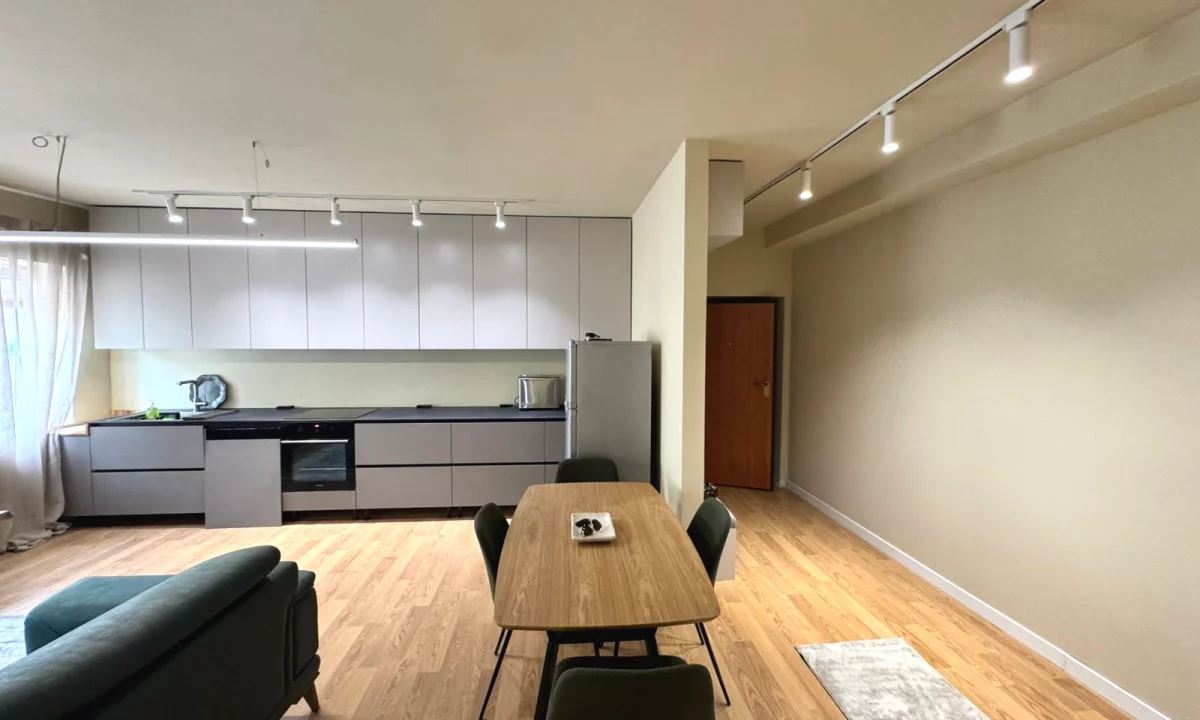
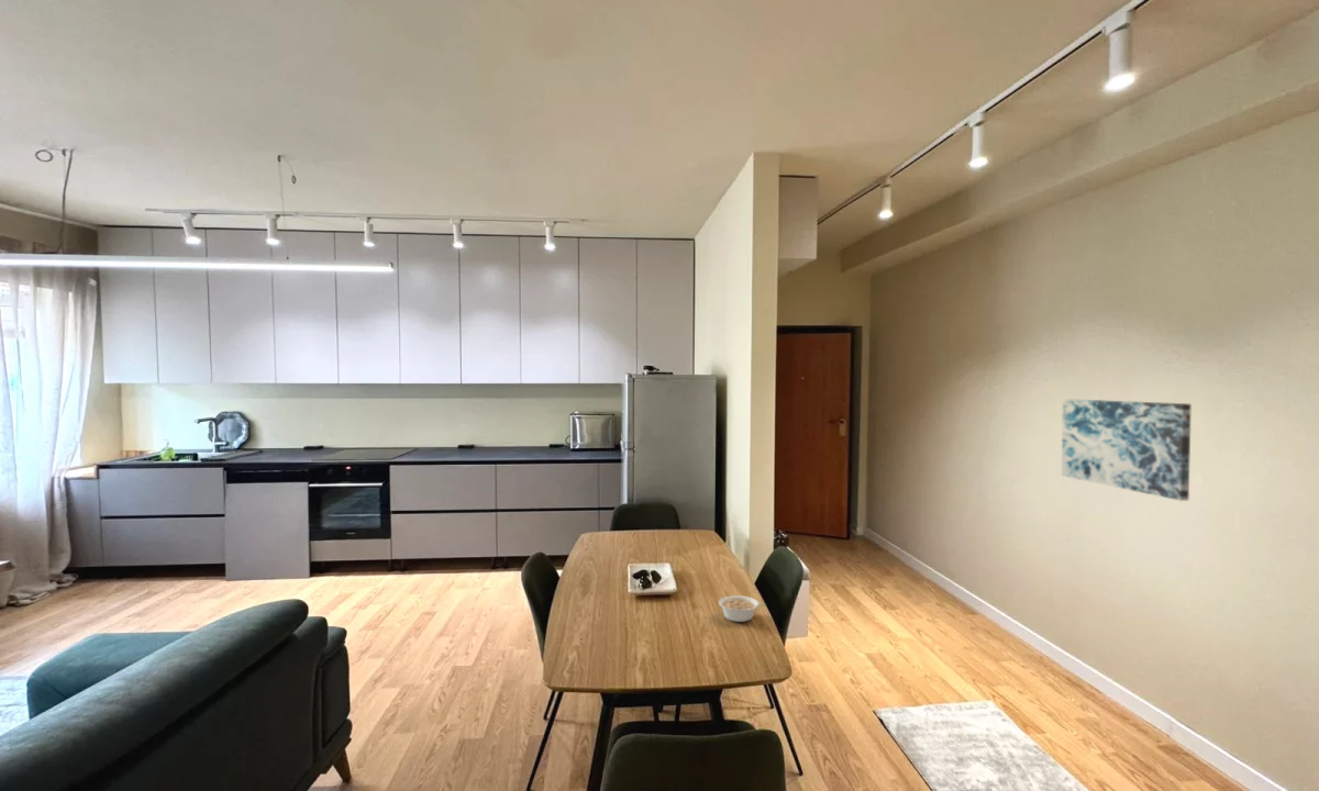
+ legume (740, 608)
+ wall art (1118, 444)
